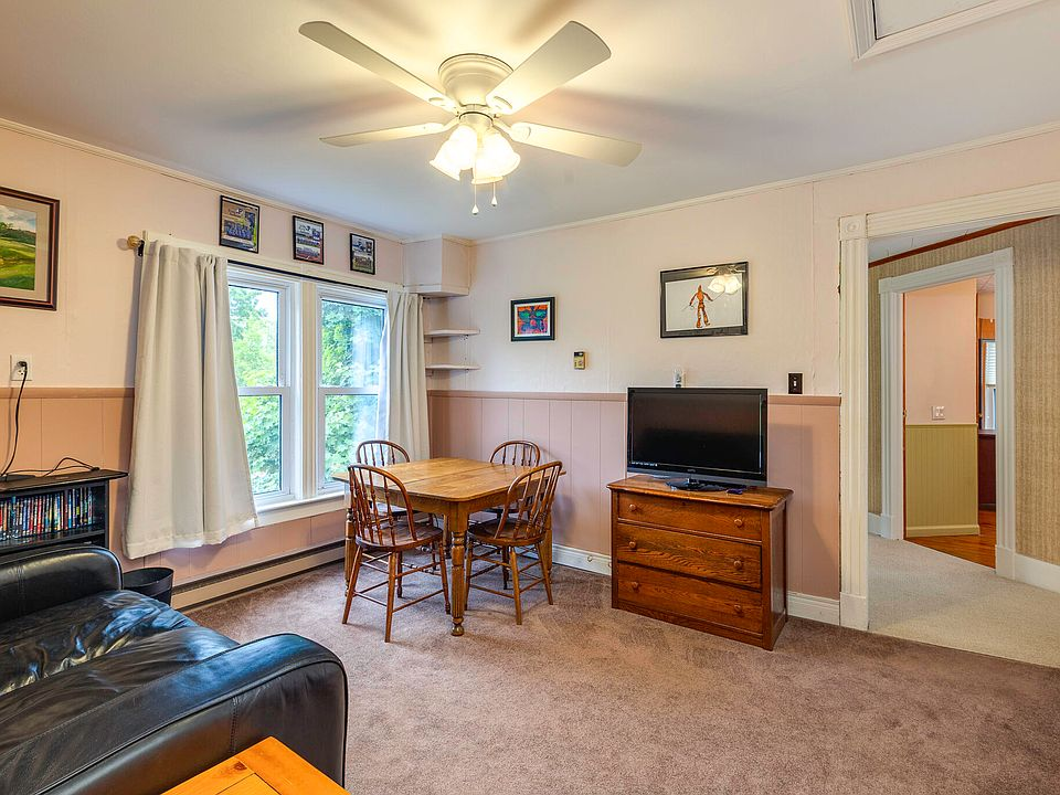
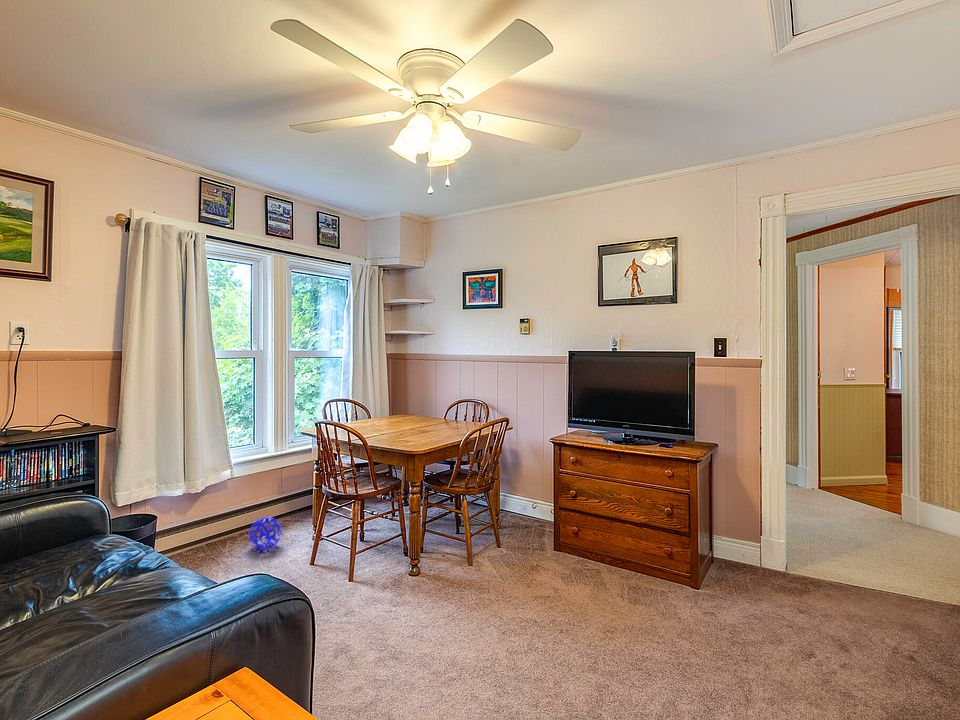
+ decorative ball (265, 533)
